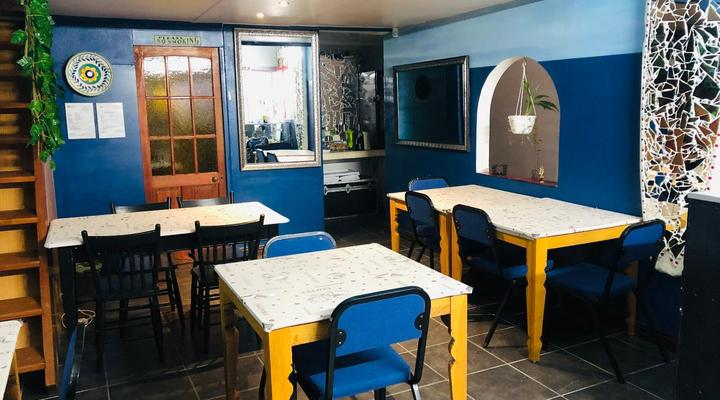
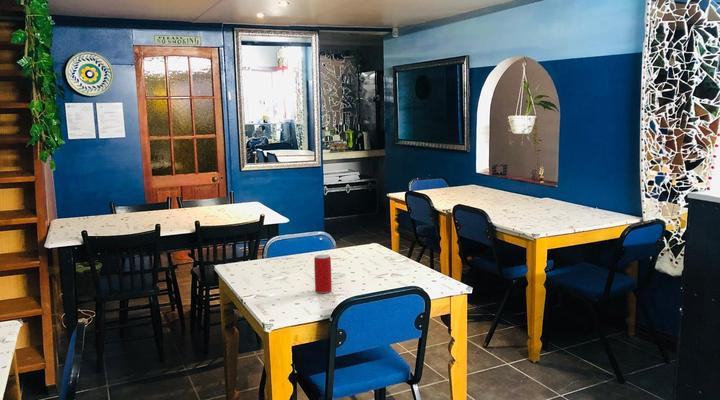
+ beverage can (322, 273)
